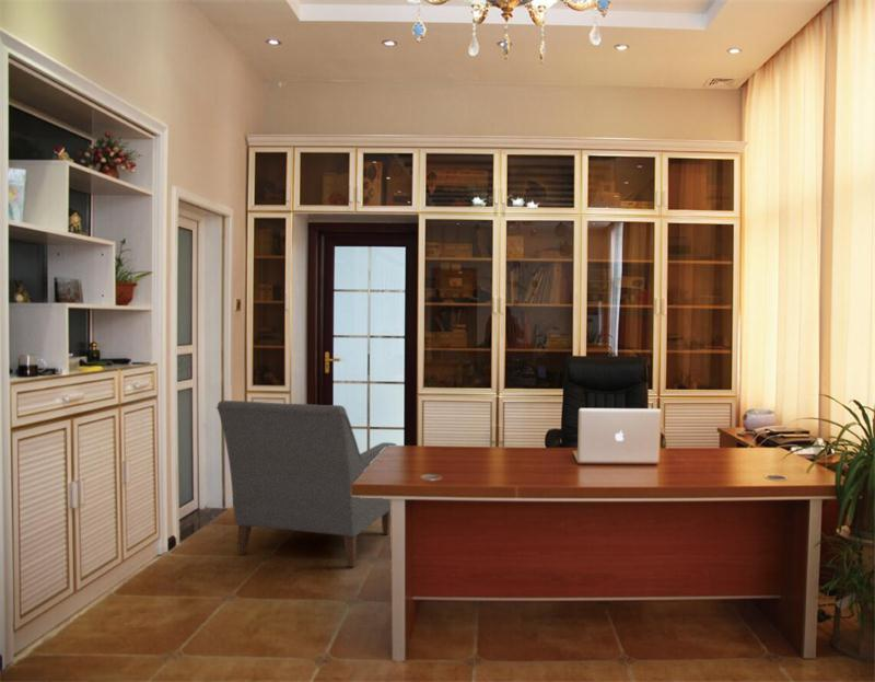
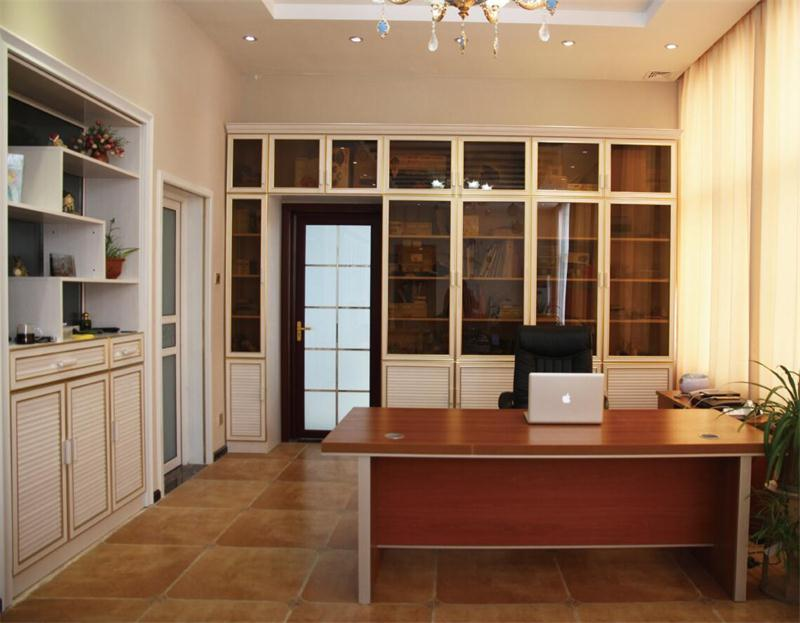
- chair (313, 471)
